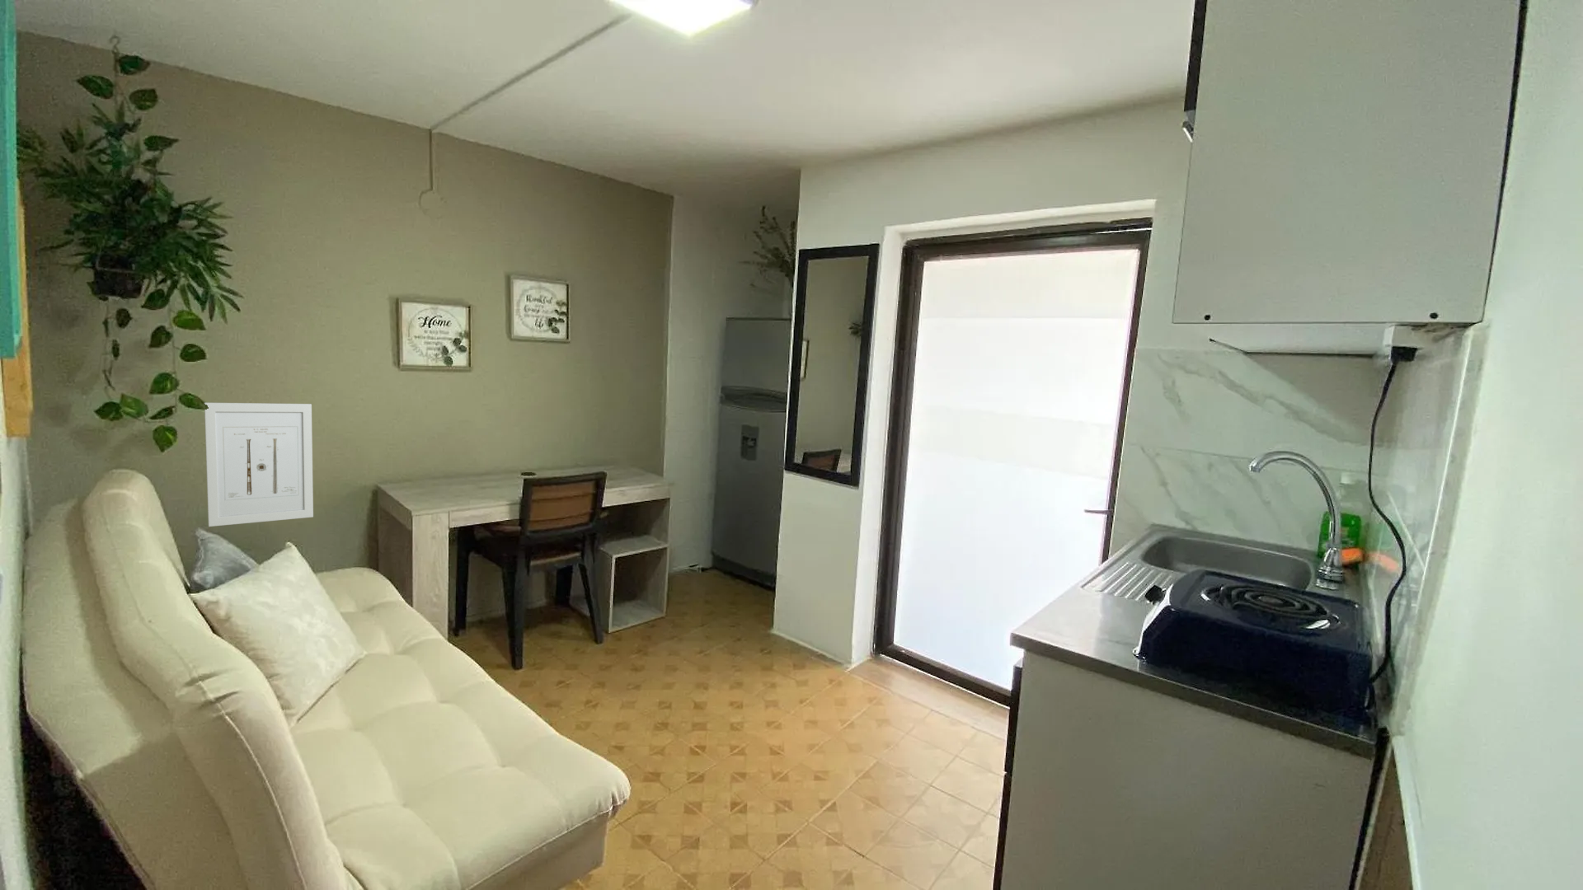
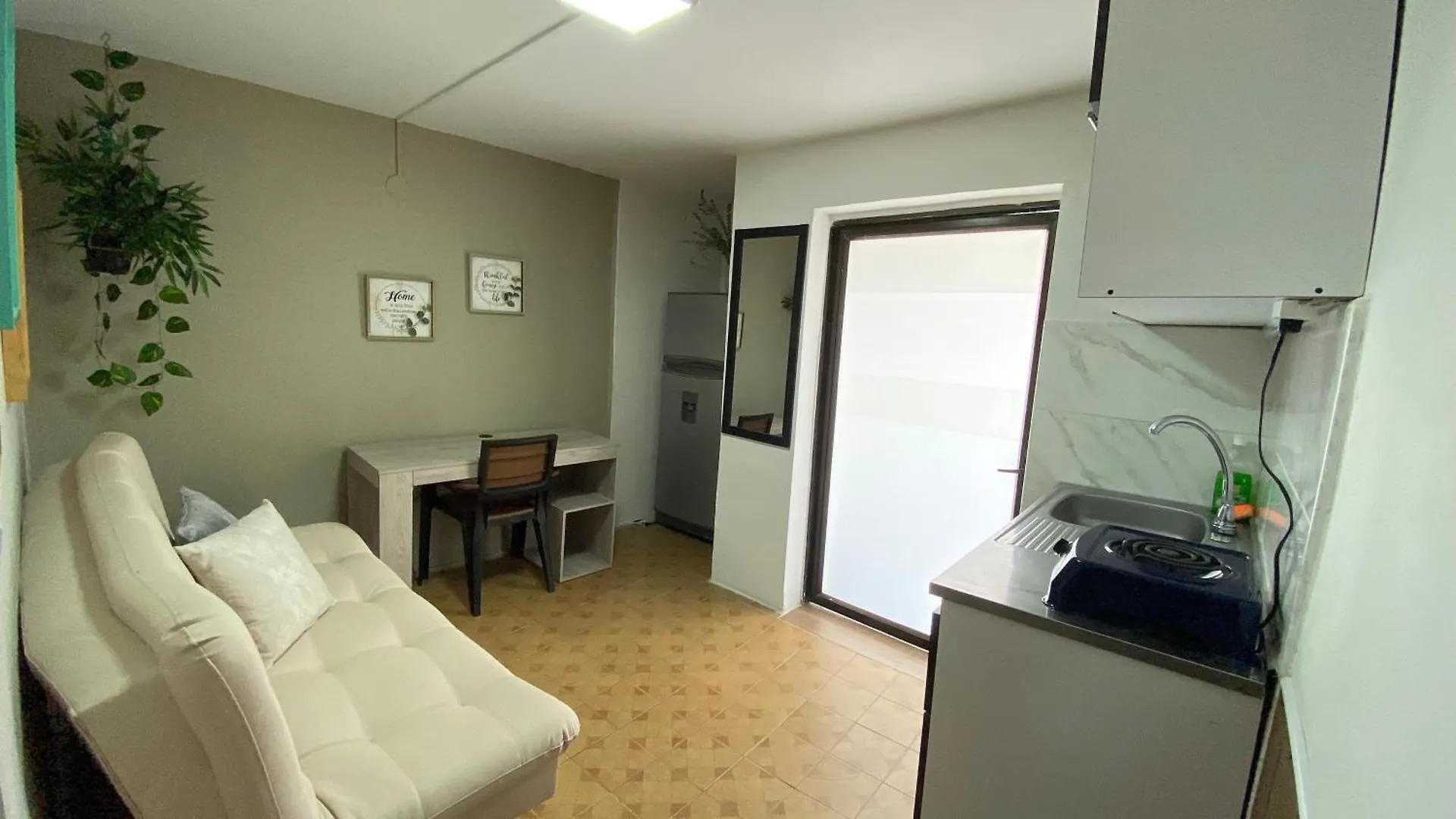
- wall art (261, 462)
